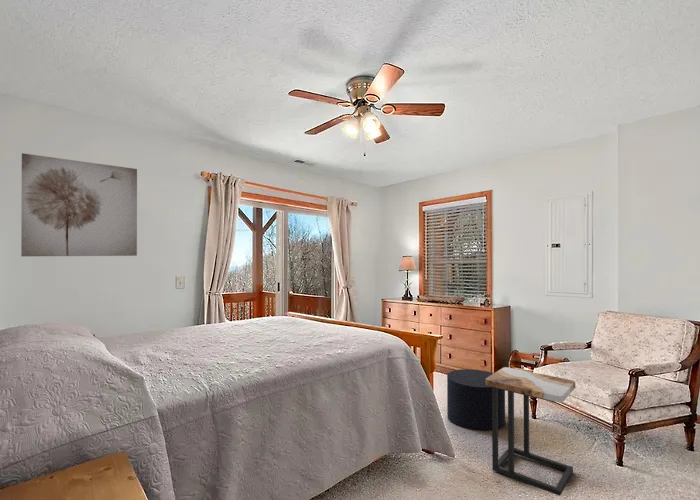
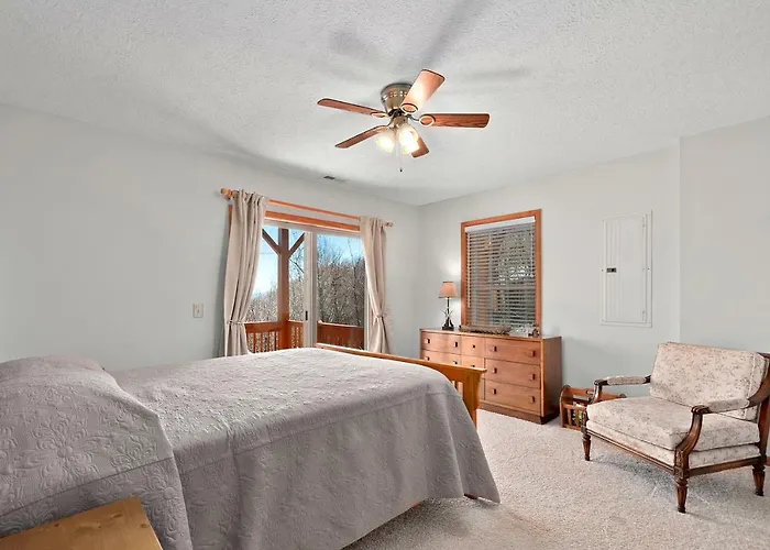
- stool (475, 398)
- side table (528, 425)
- wall art (84, 209)
